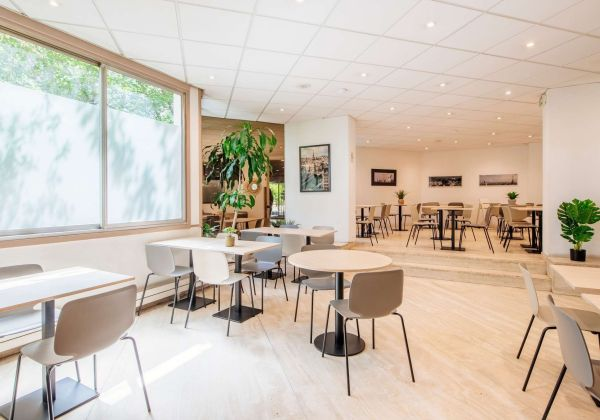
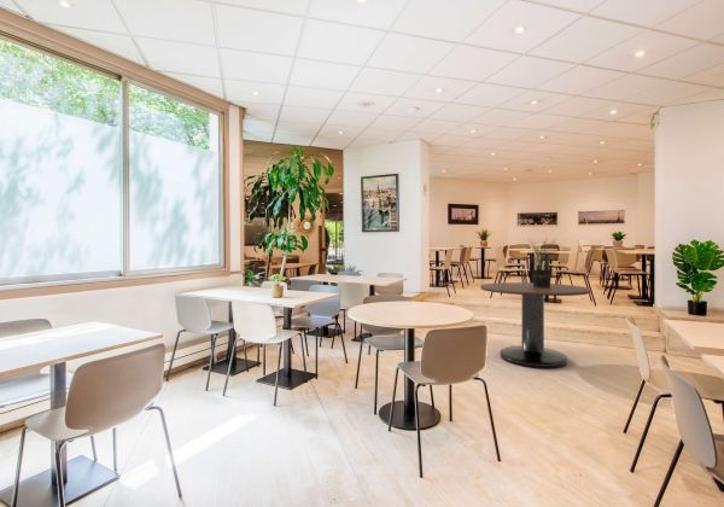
+ potted plant (543, 262)
+ dining table (532, 322)
